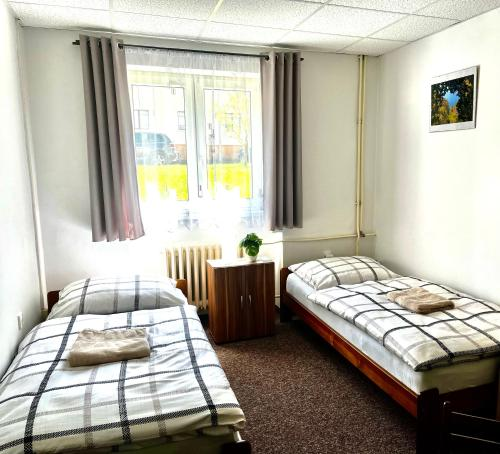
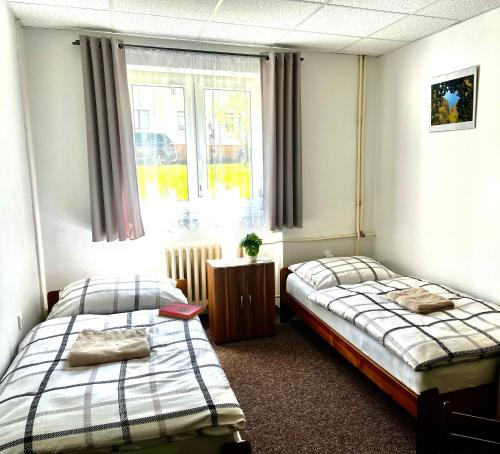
+ hardback book (181, 310)
